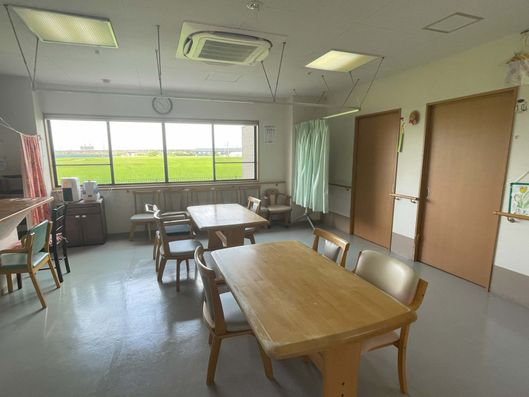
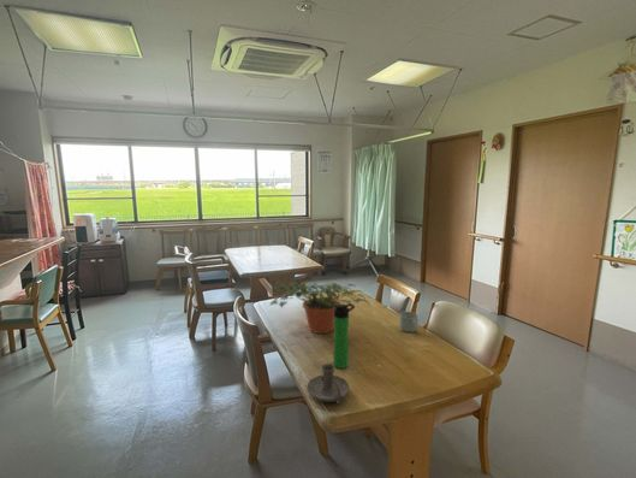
+ potted plant (319, 301)
+ bottle (343, 335)
+ candle holder (329, 382)
+ mug (409, 323)
